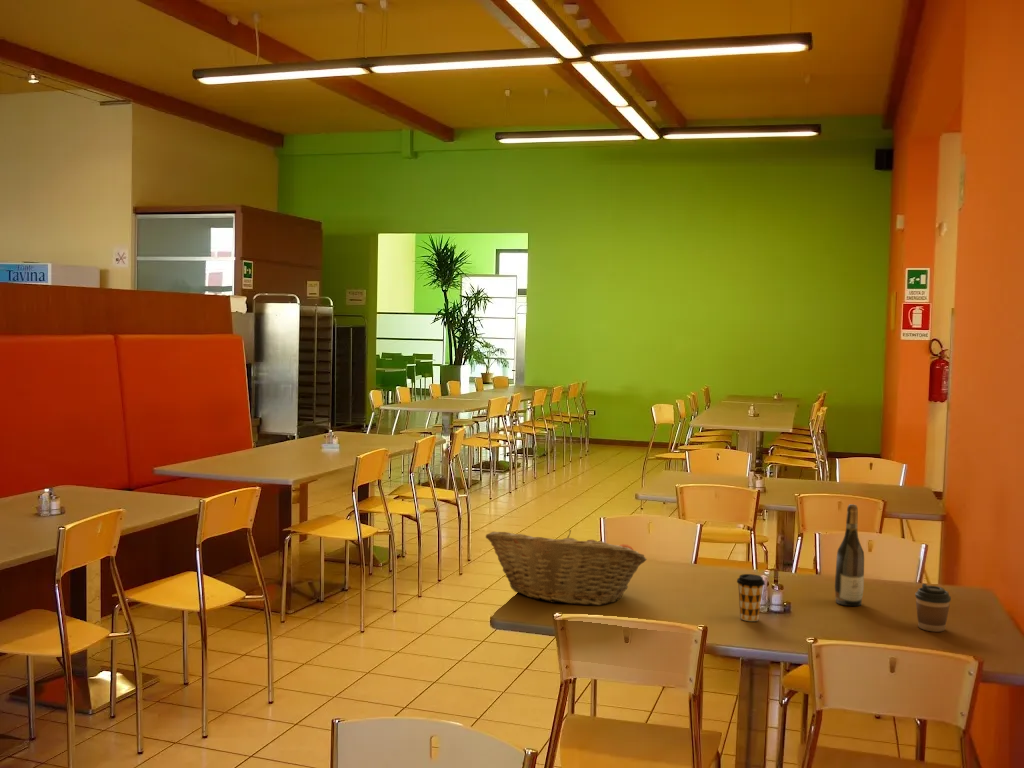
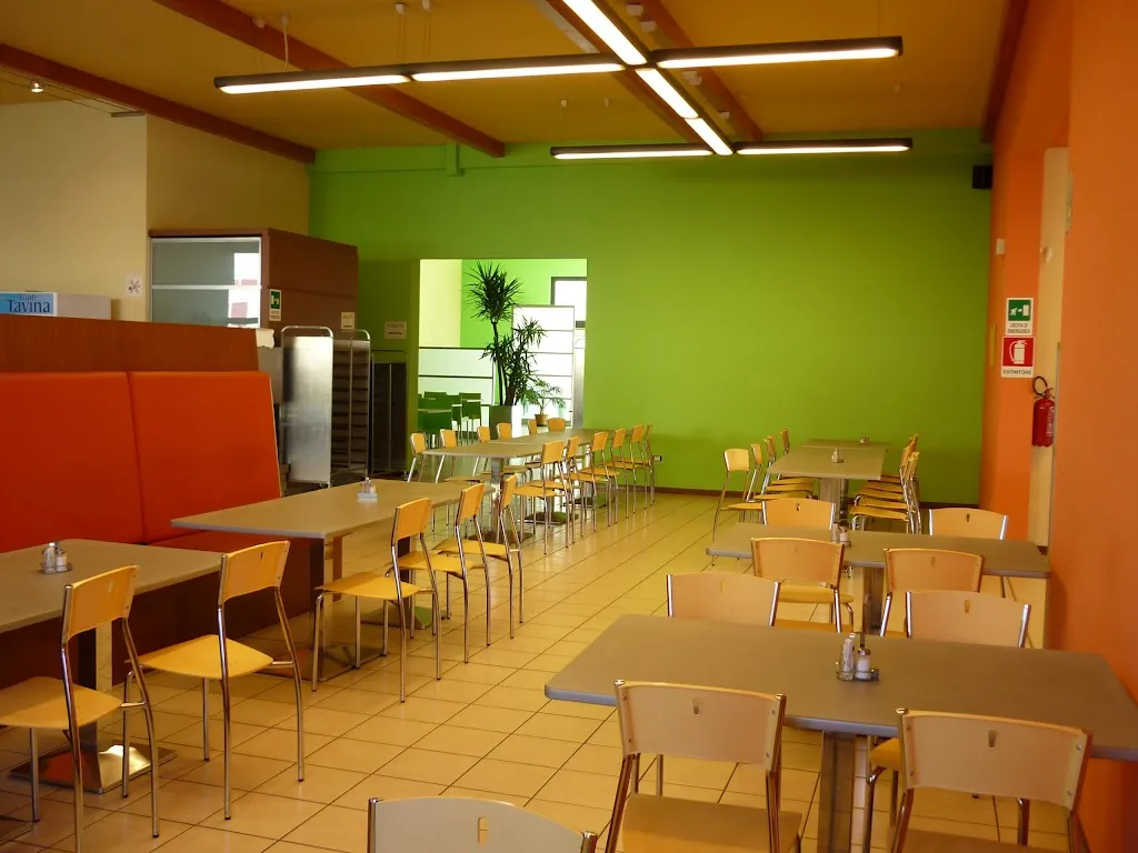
- coffee cup (750, 597)
- fruit basket (564, 559)
- coffee cup (932, 606)
- wine bottle (850, 554)
